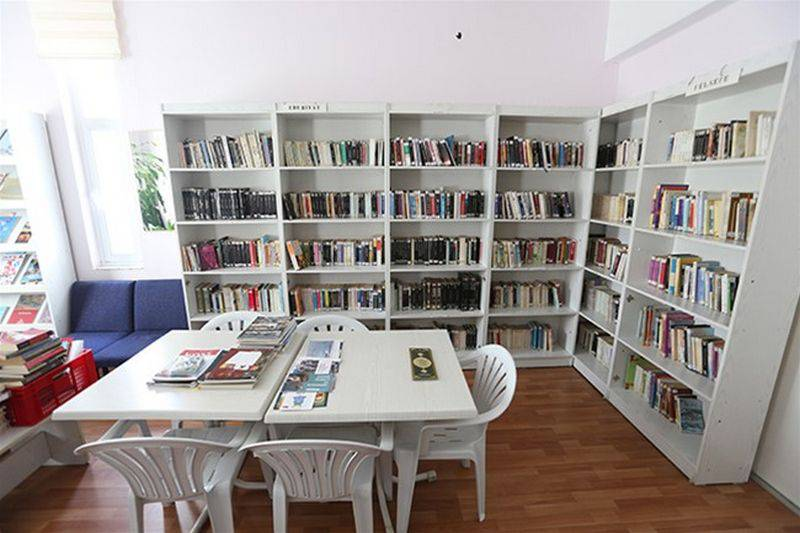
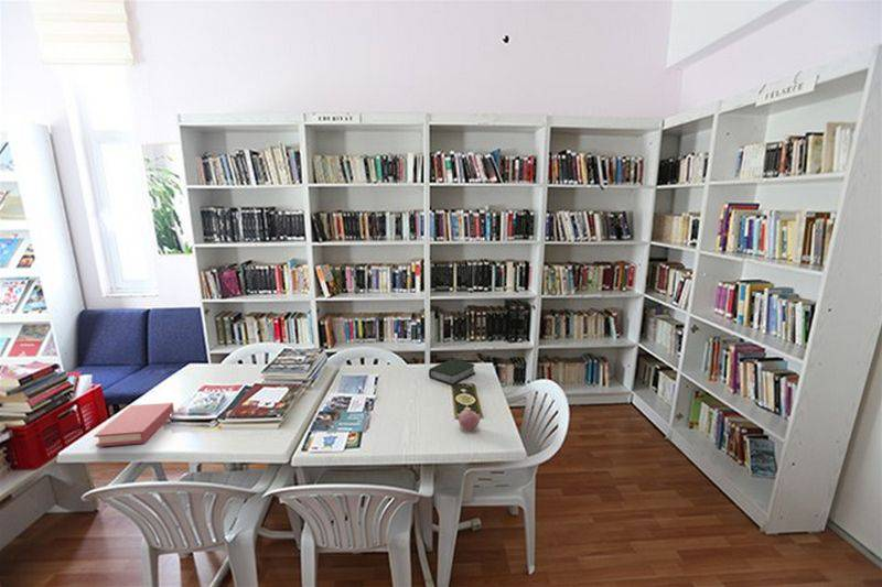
+ apple (469, 420)
+ book (137, 423)
+ book (452, 370)
